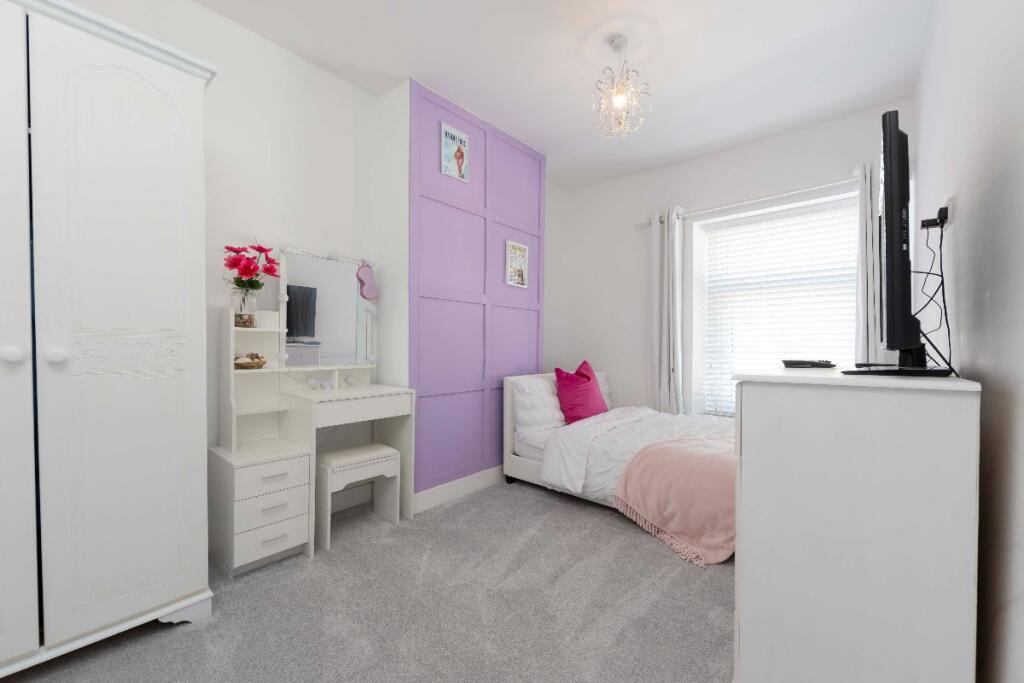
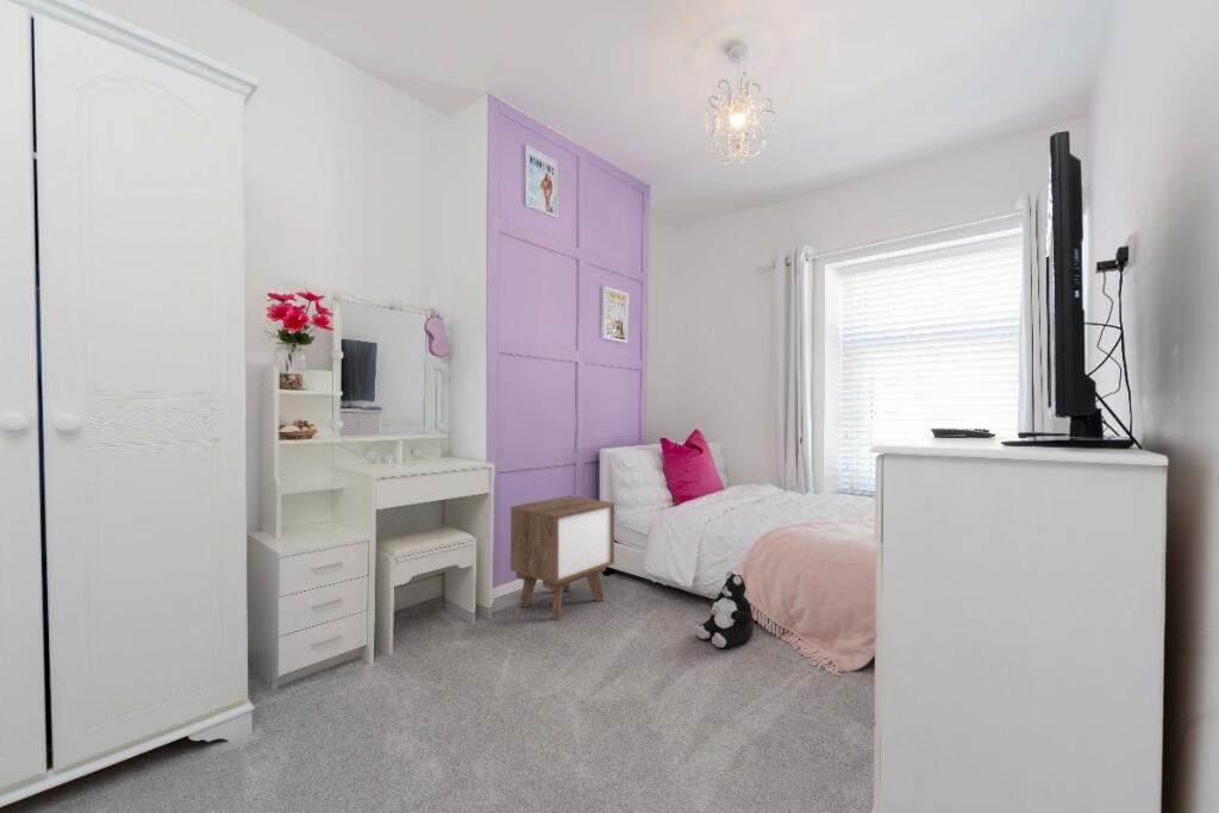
+ plush toy (726, 606)
+ nightstand (561, 554)
